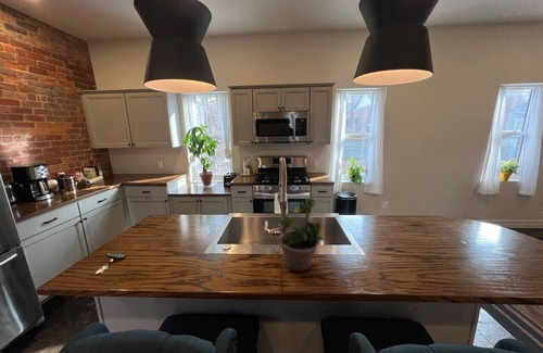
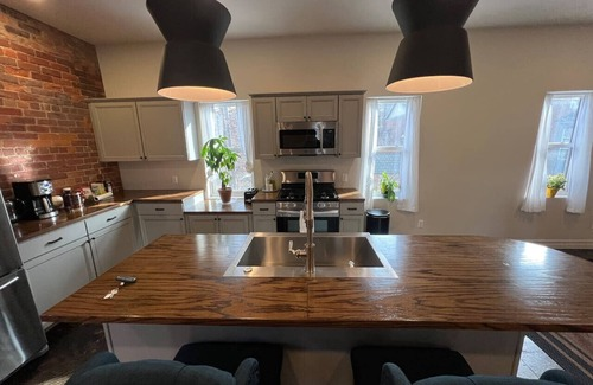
- potted plant (300, 230)
